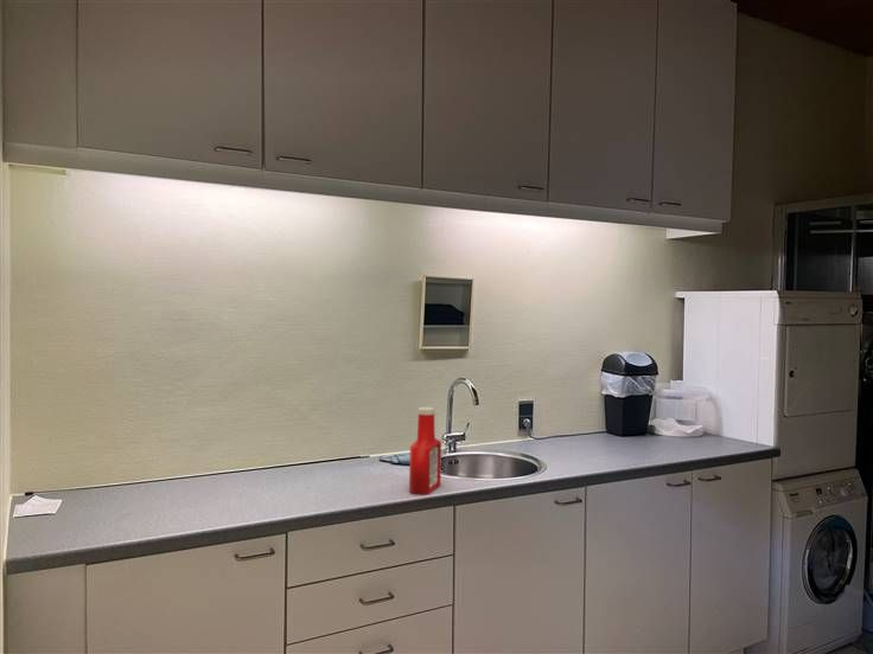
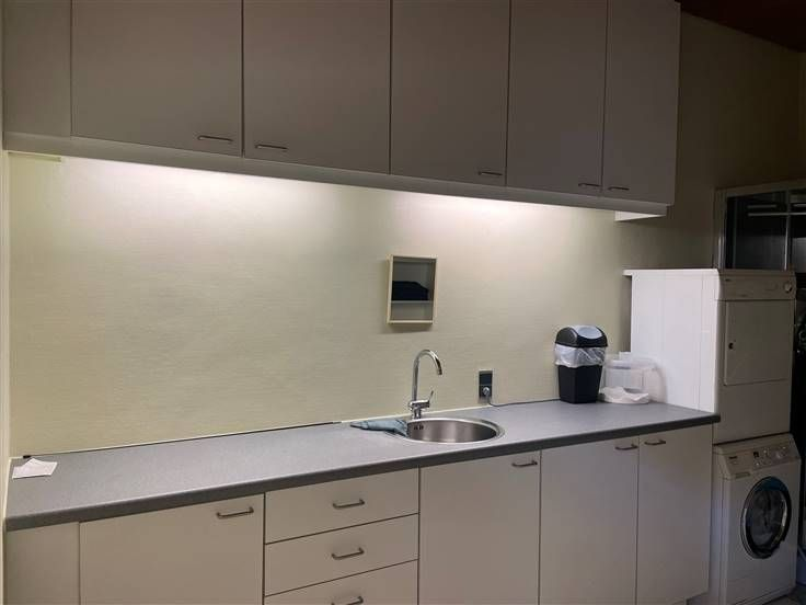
- soap bottle (426, 448)
